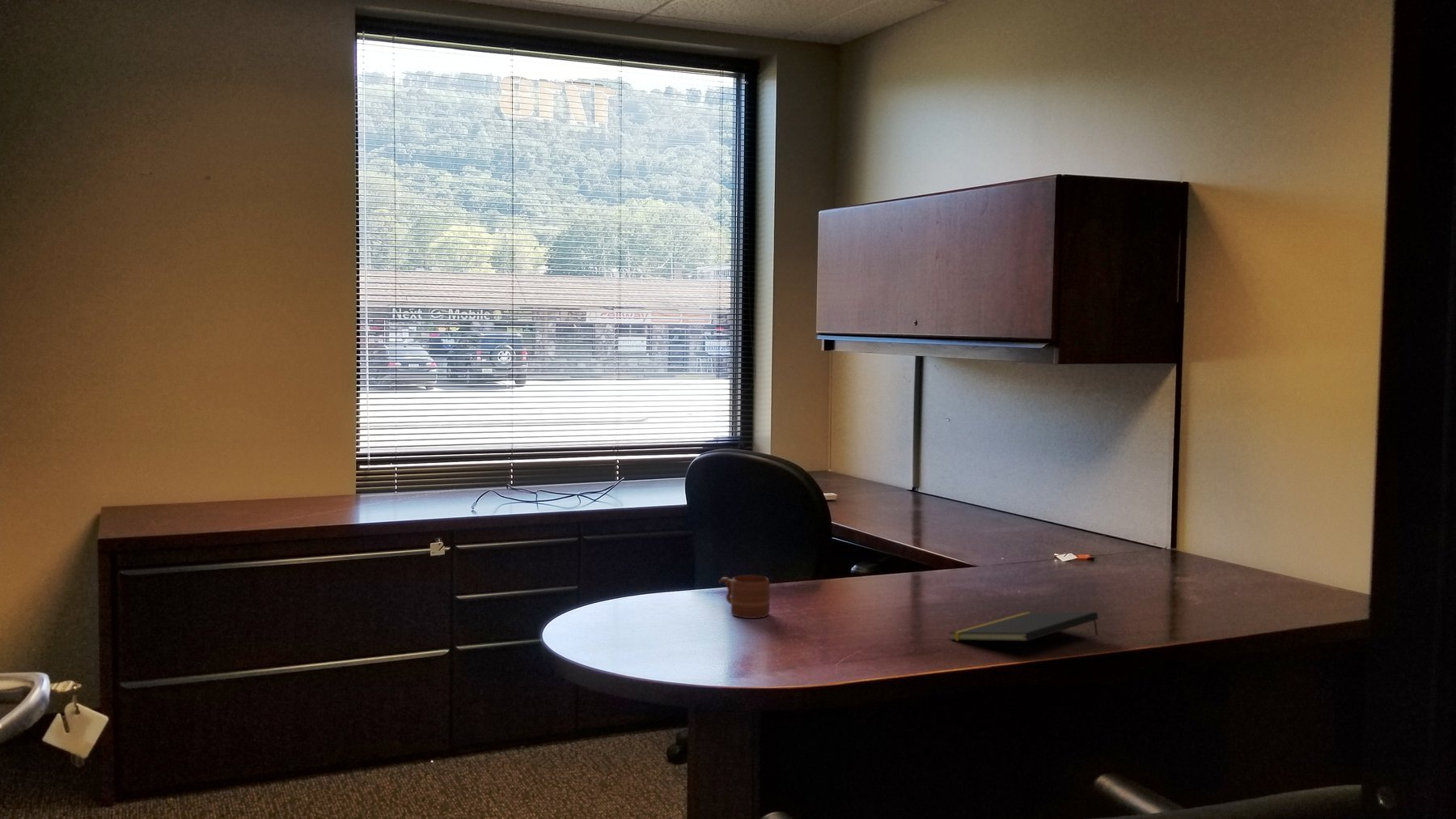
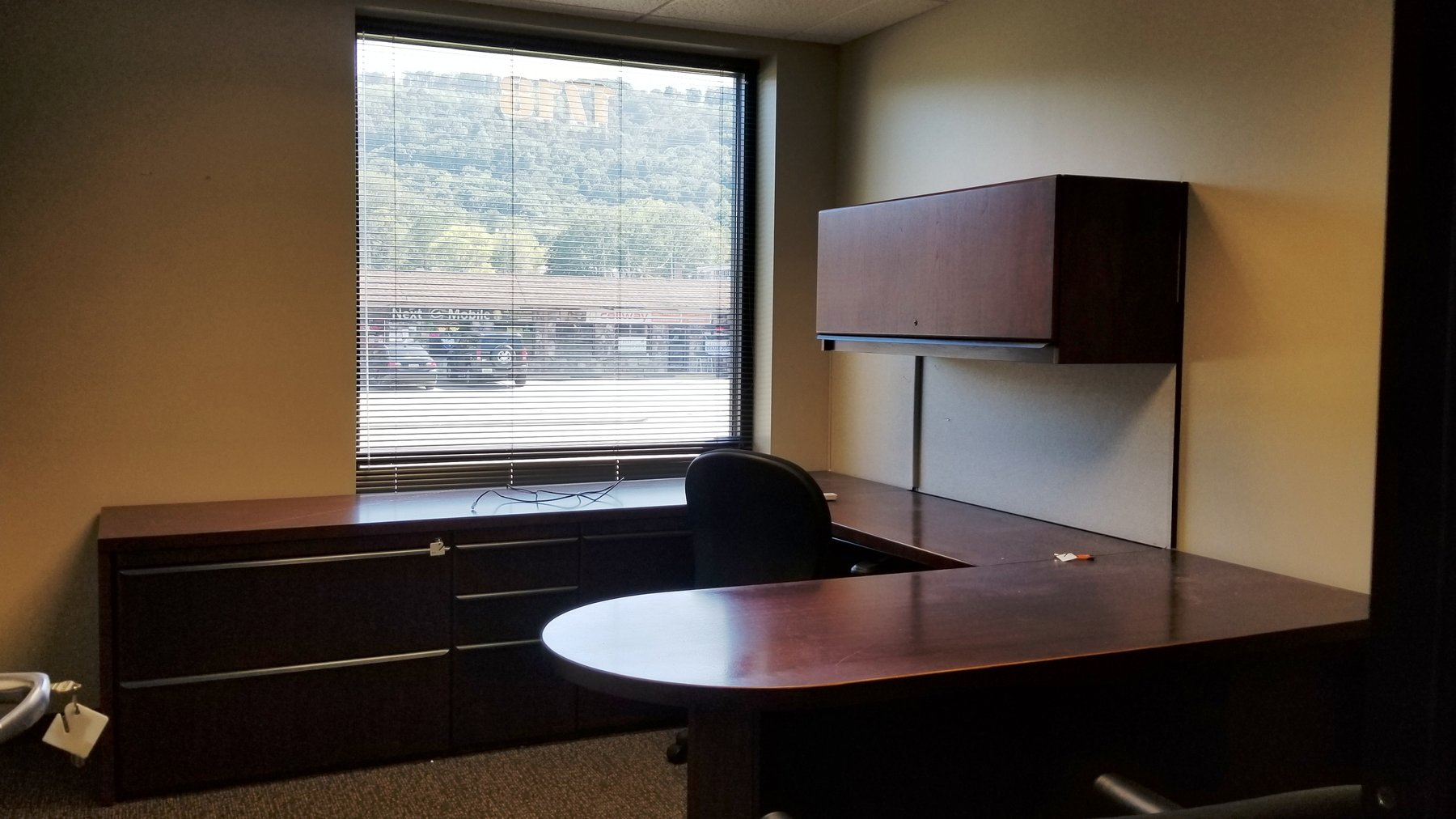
- notepad (1023, 626)
- mug (743, 594)
